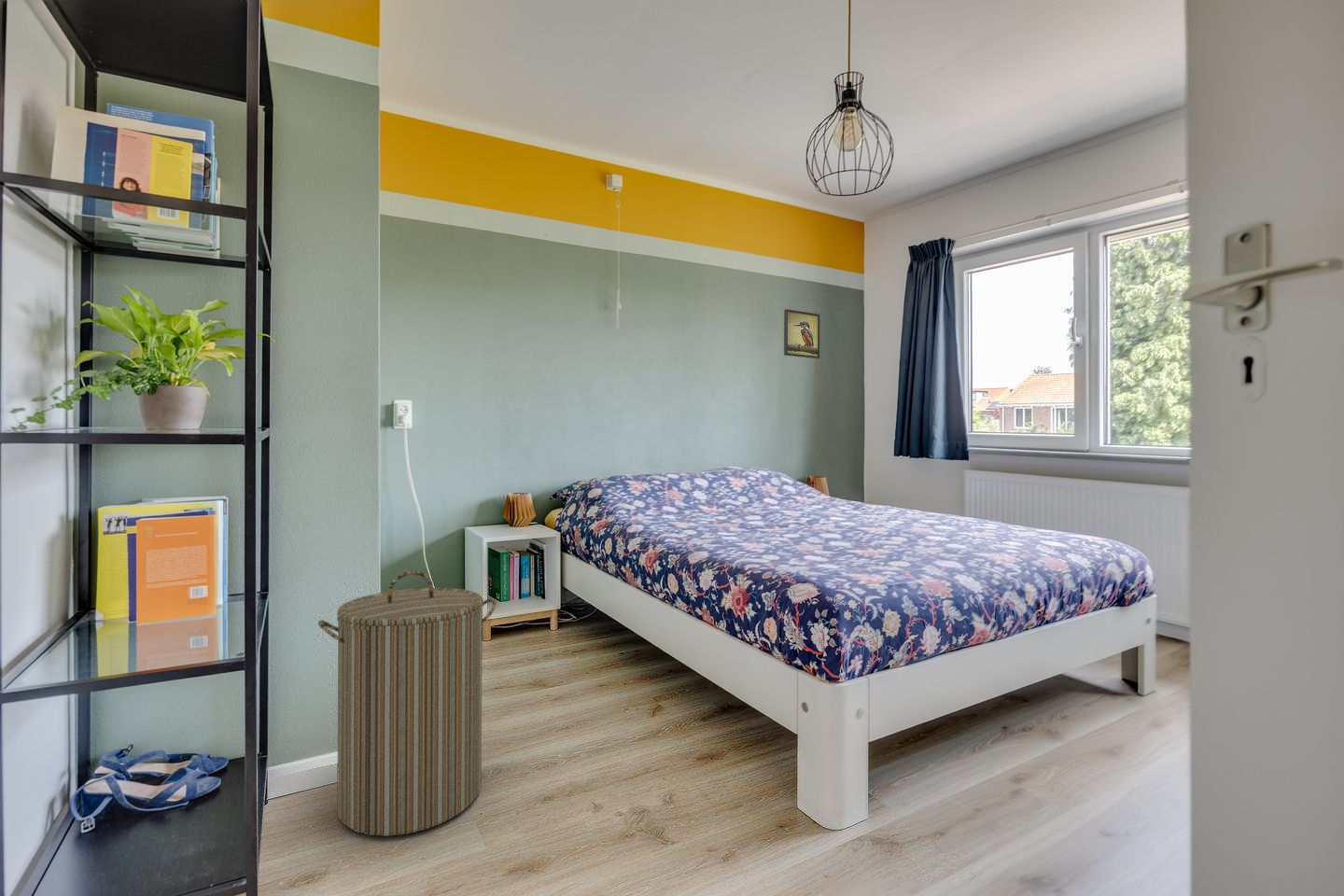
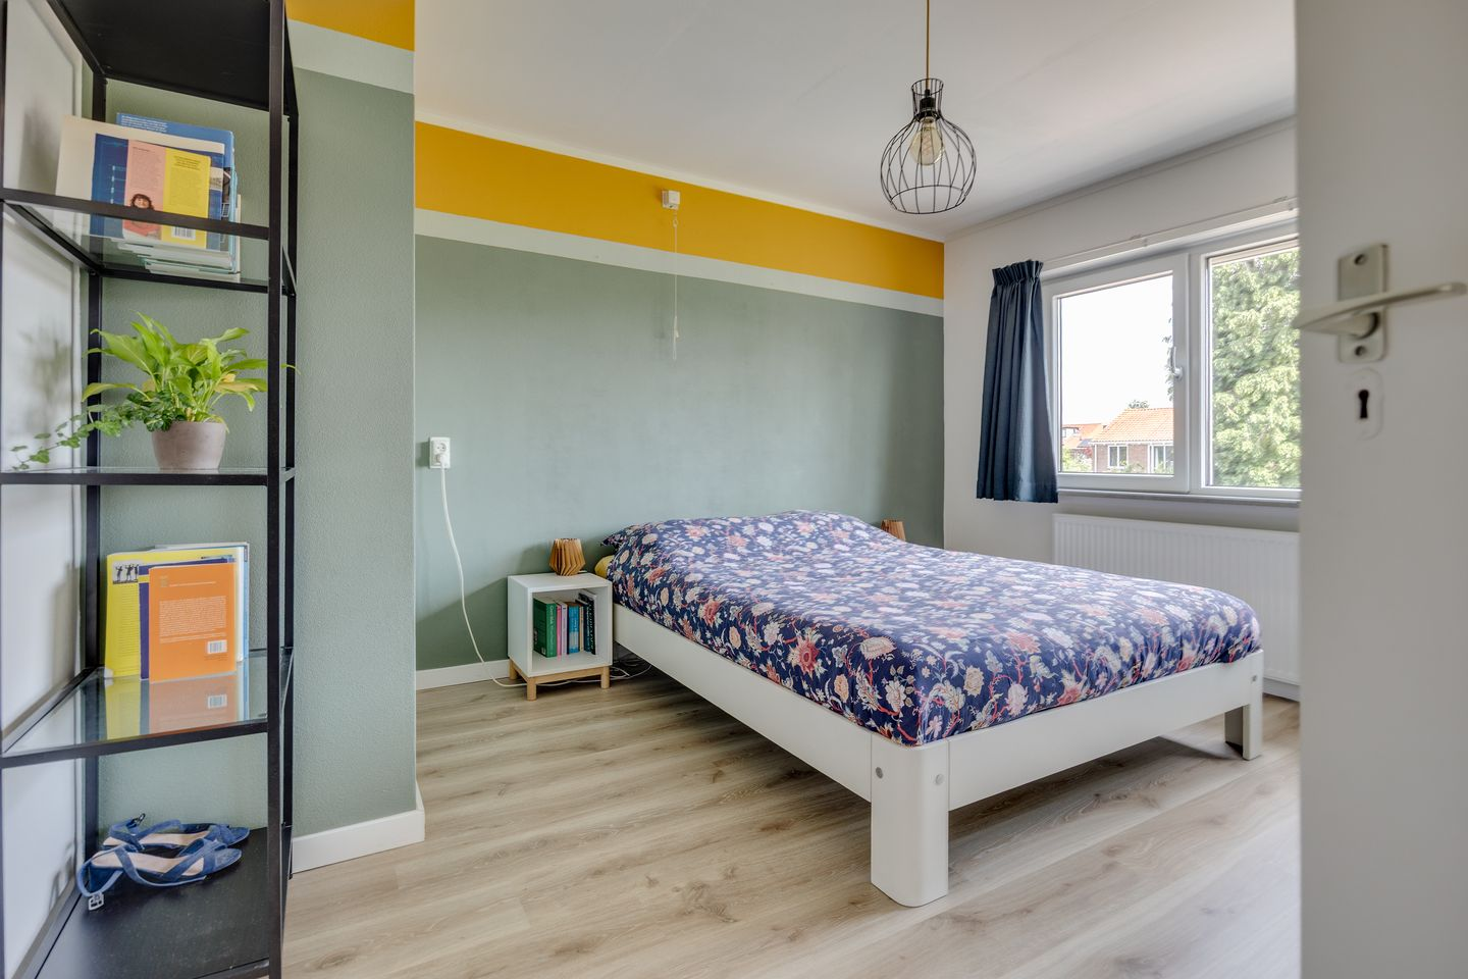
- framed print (802, 334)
- laundry hamper (413, 683)
